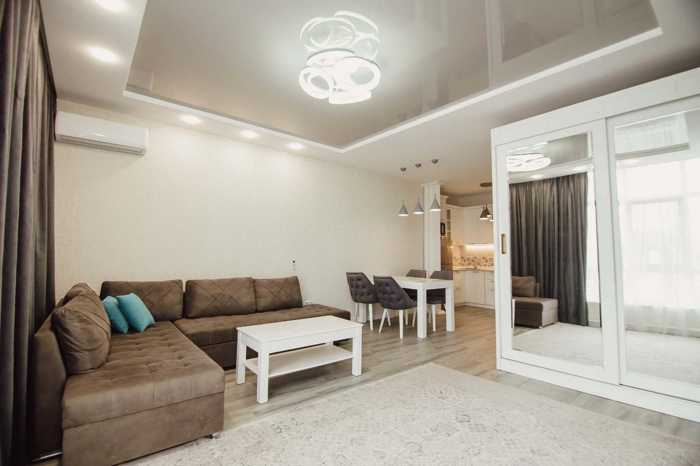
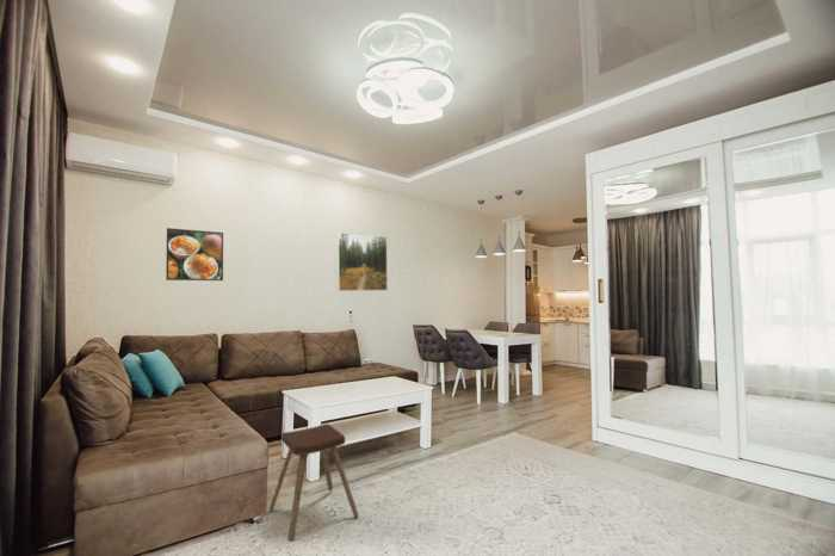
+ music stool (304, 469)
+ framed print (196, 255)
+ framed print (363, 262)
